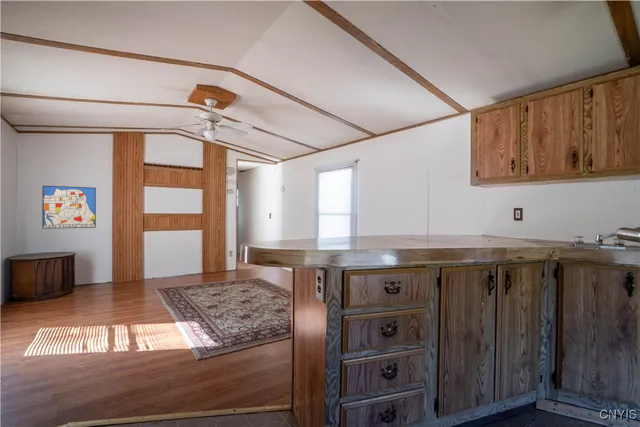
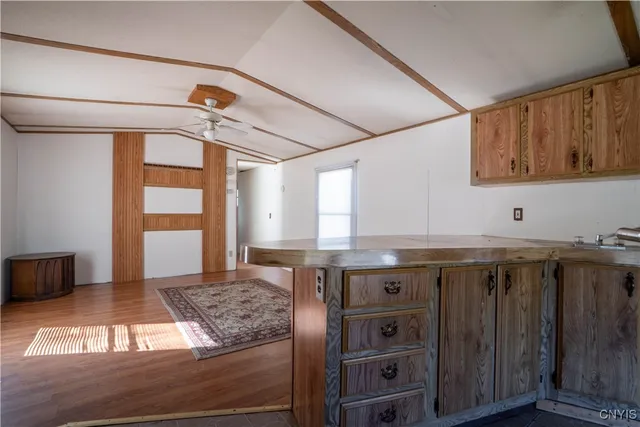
- wall art (70, 207)
